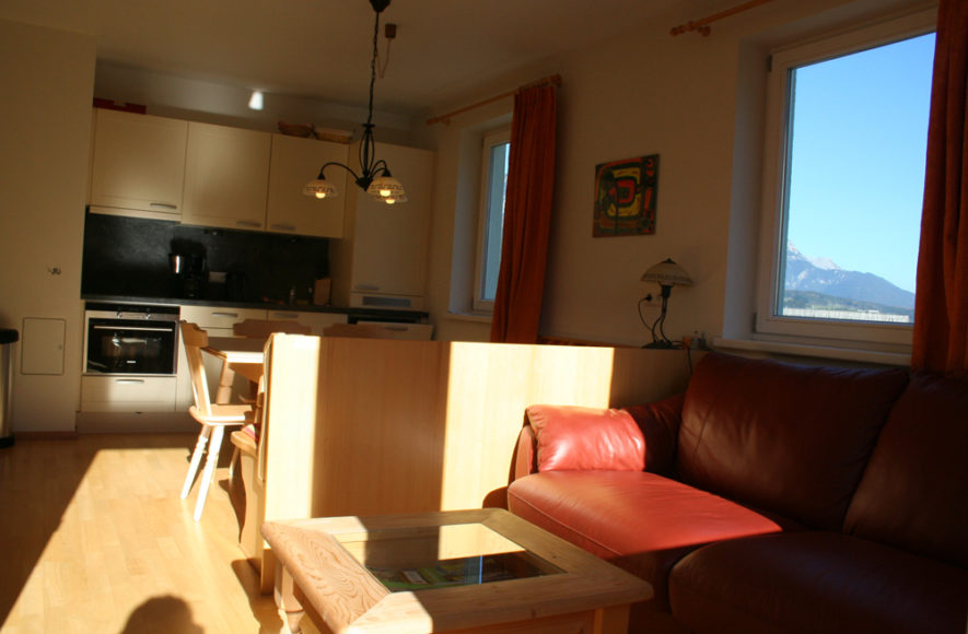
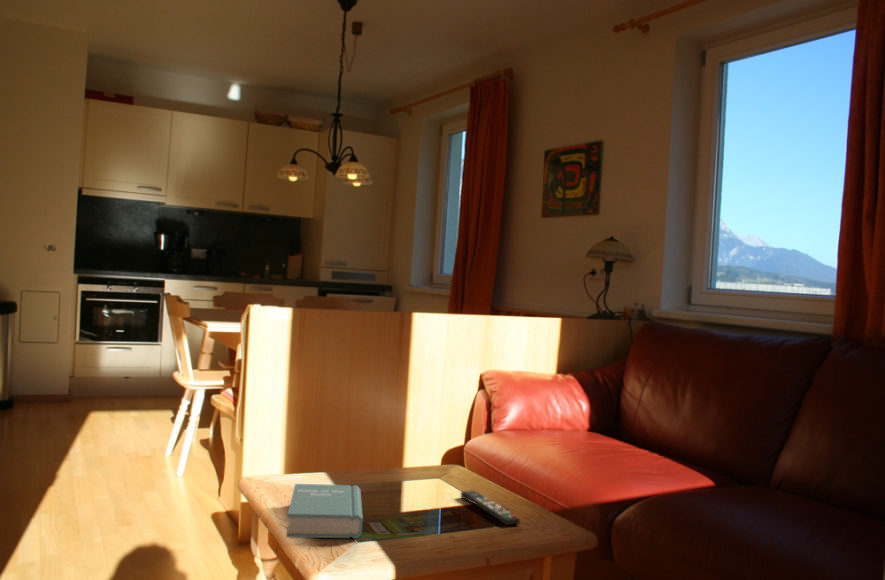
+ book (326, 509)
+ remote control (488, 506)
